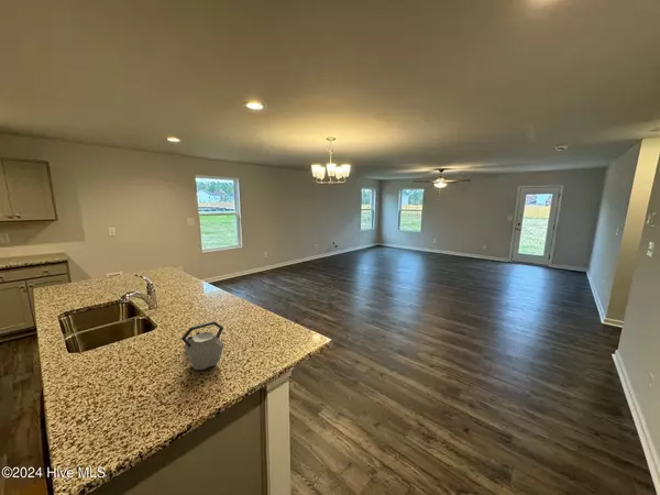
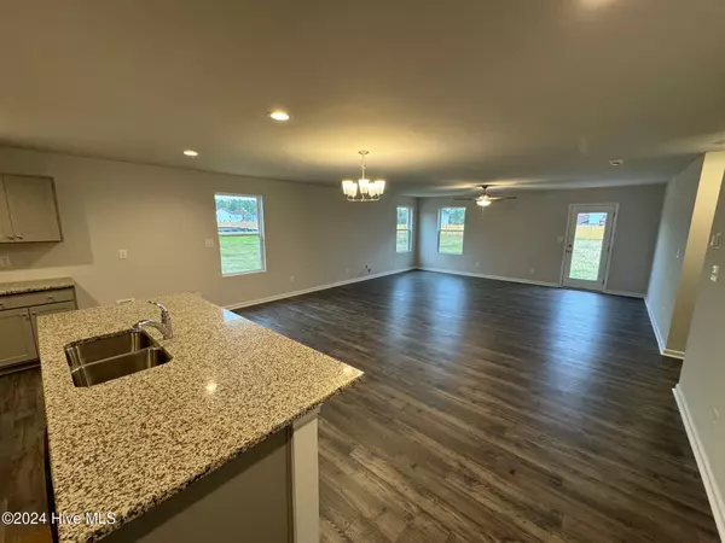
- kettle (198, 338)
